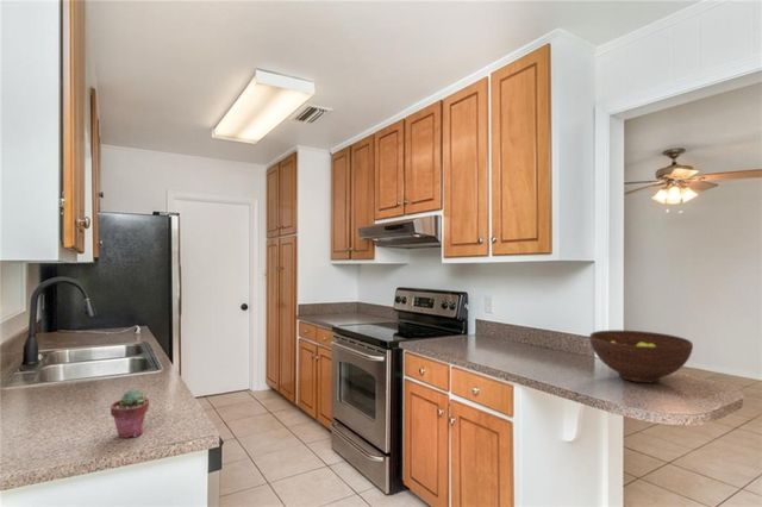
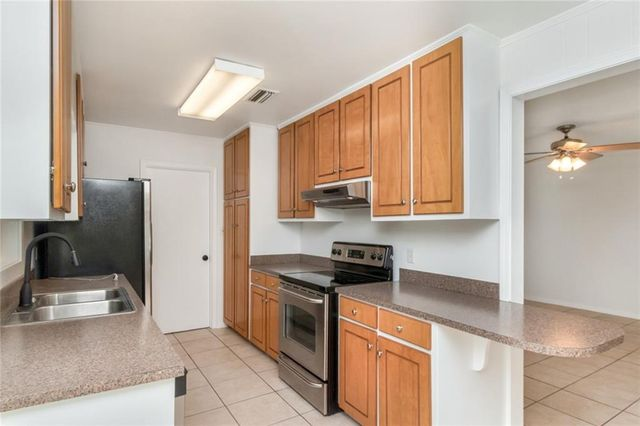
- fruit bowl (638, 358)
- potted succulent (130, 411)
